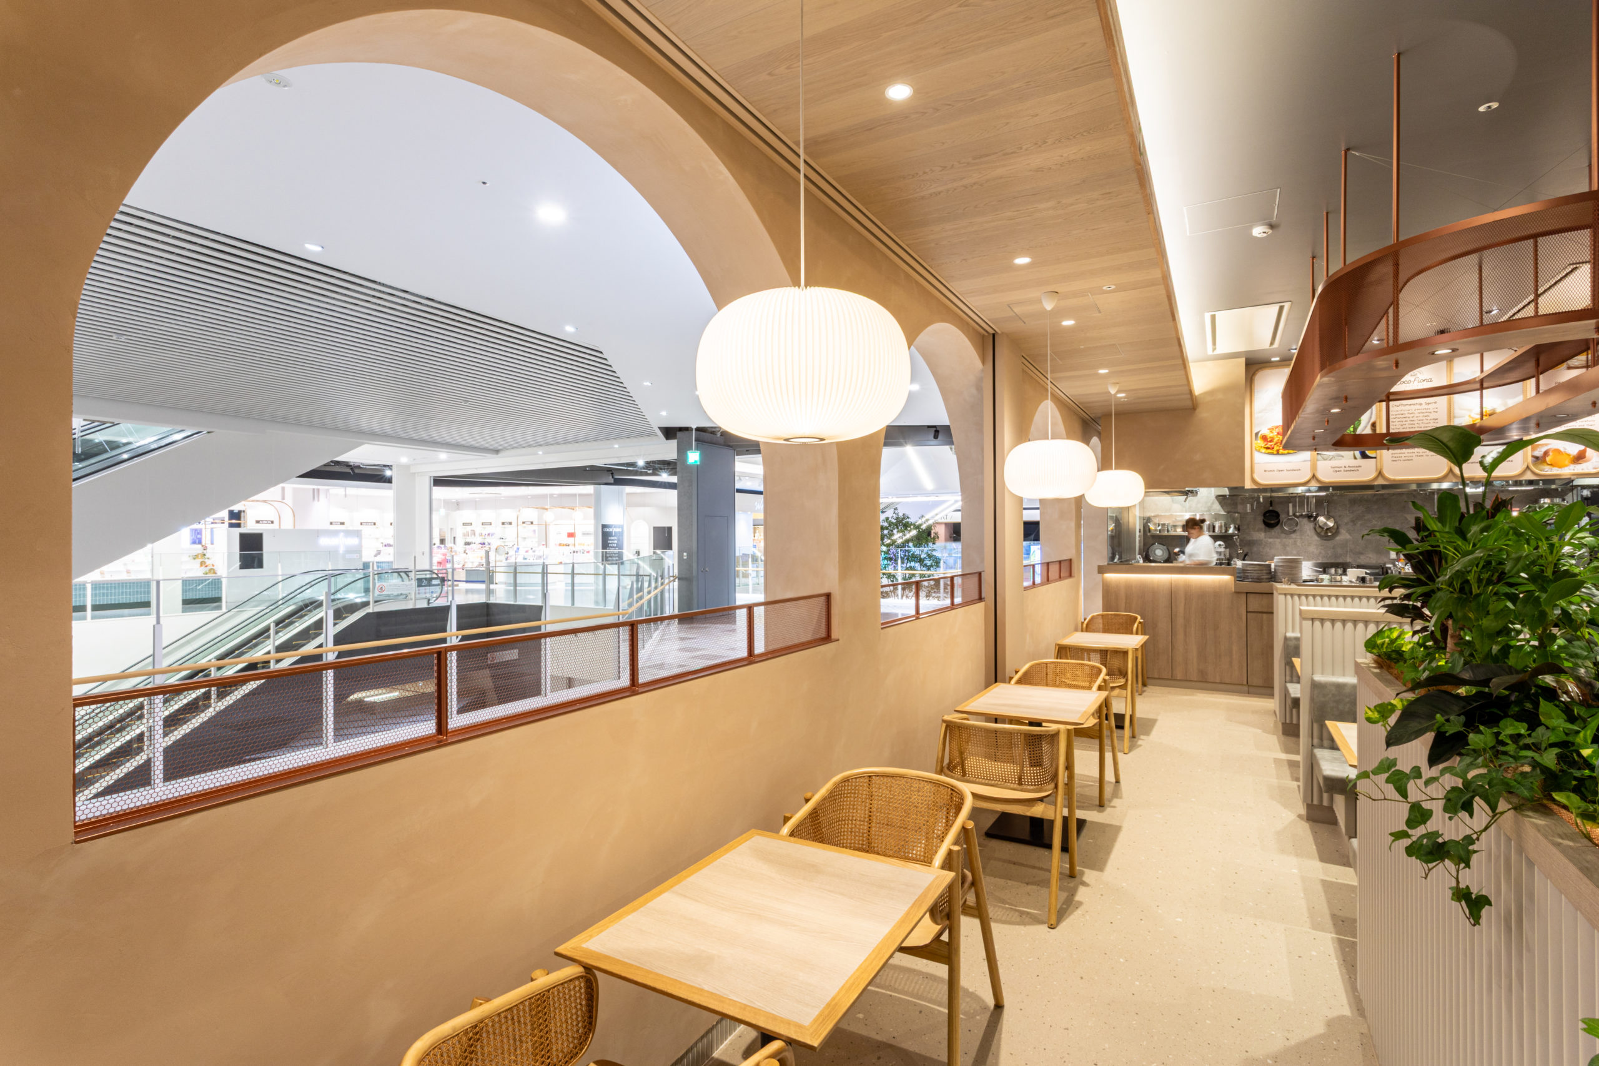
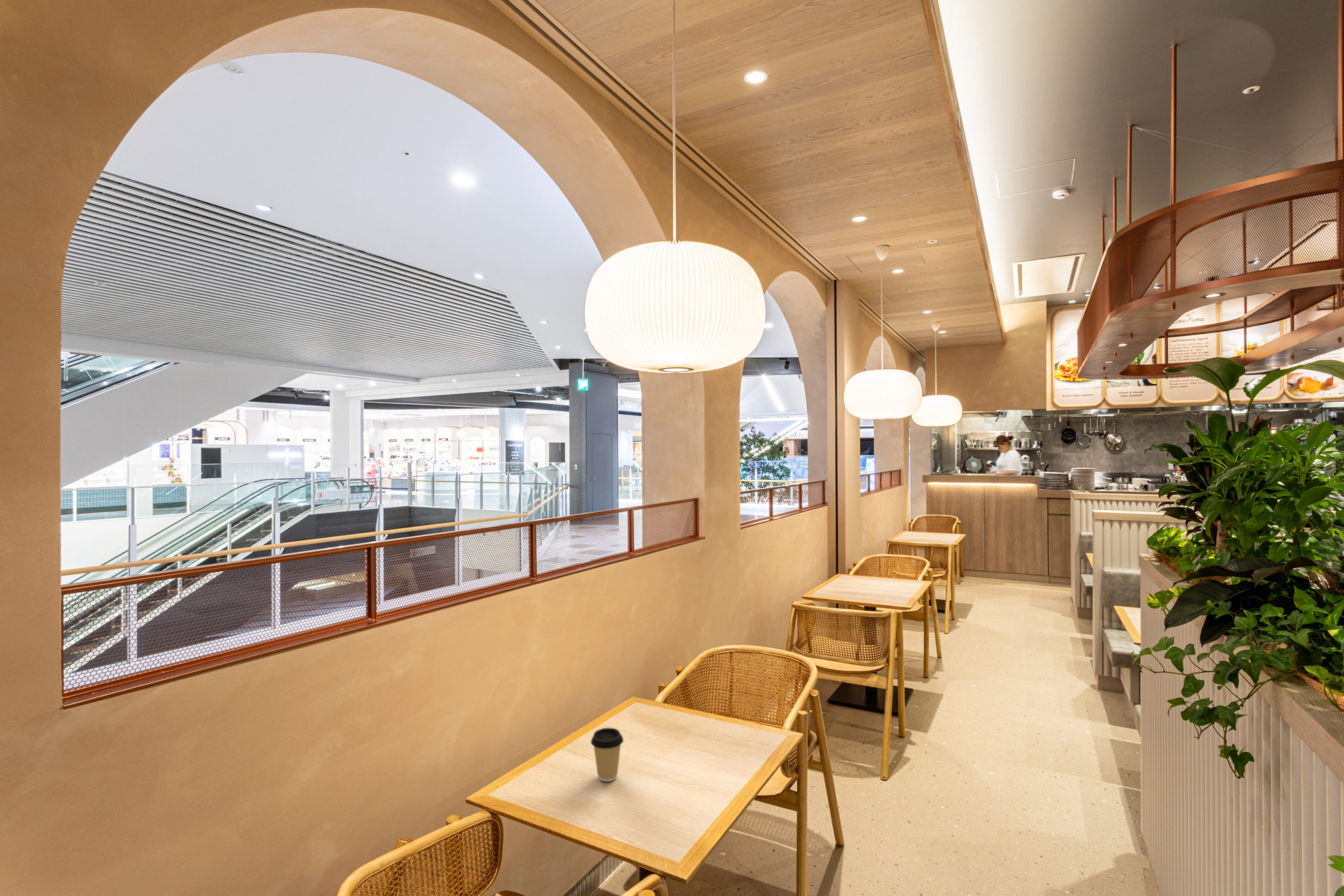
+ coffee cup (607, 755)
